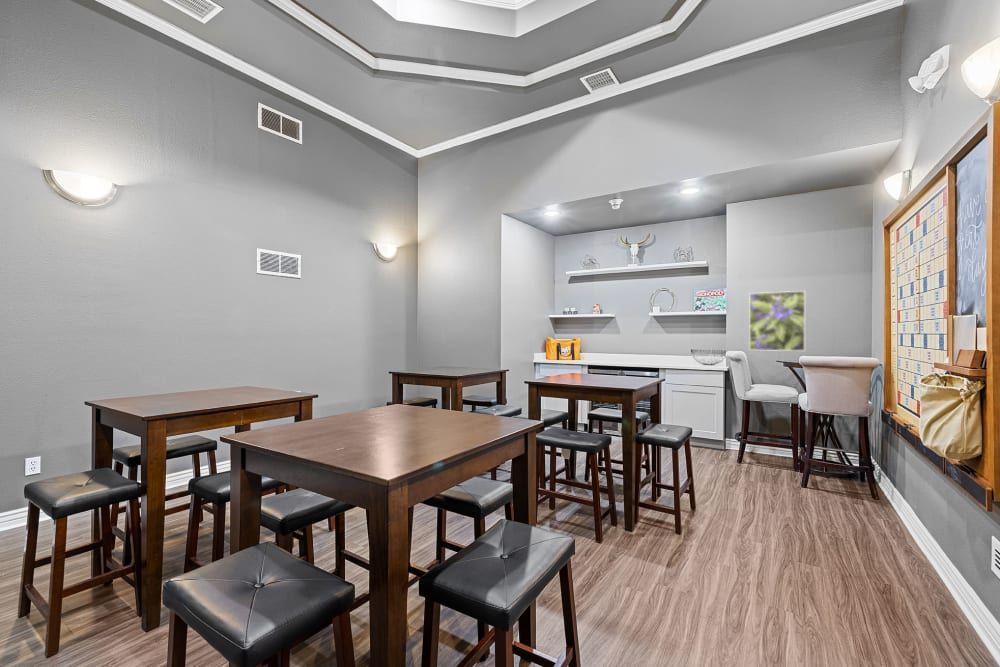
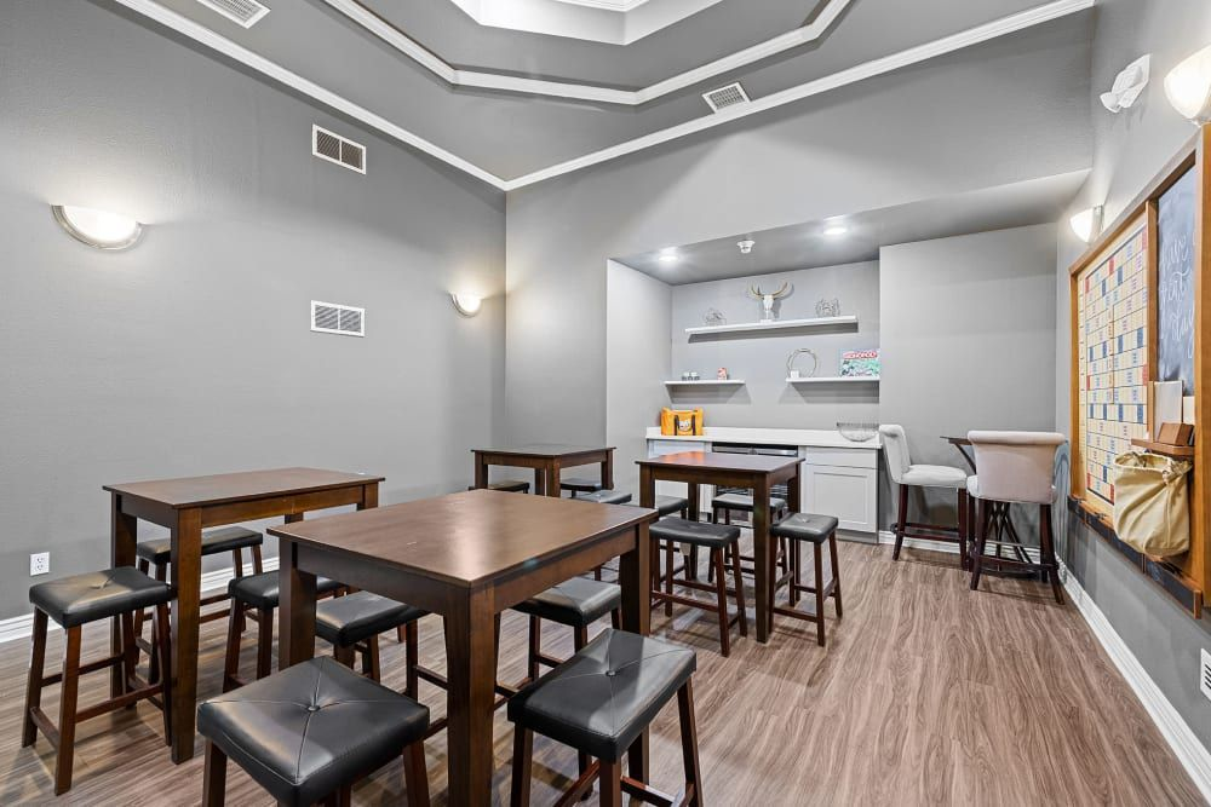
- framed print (776, 321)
